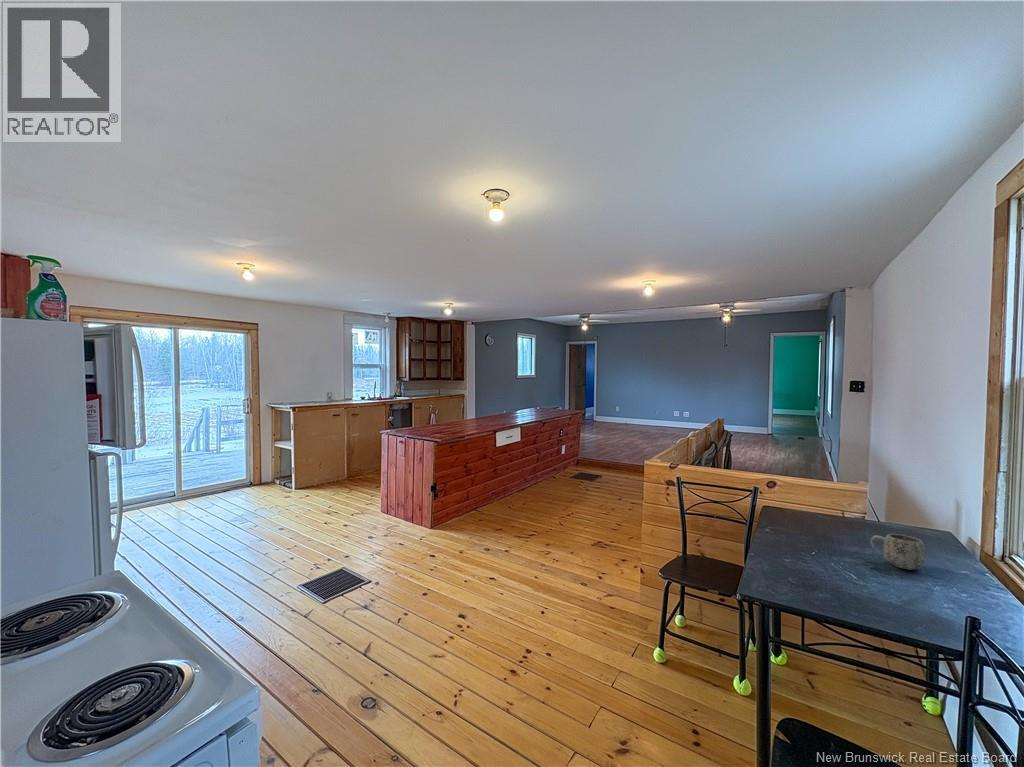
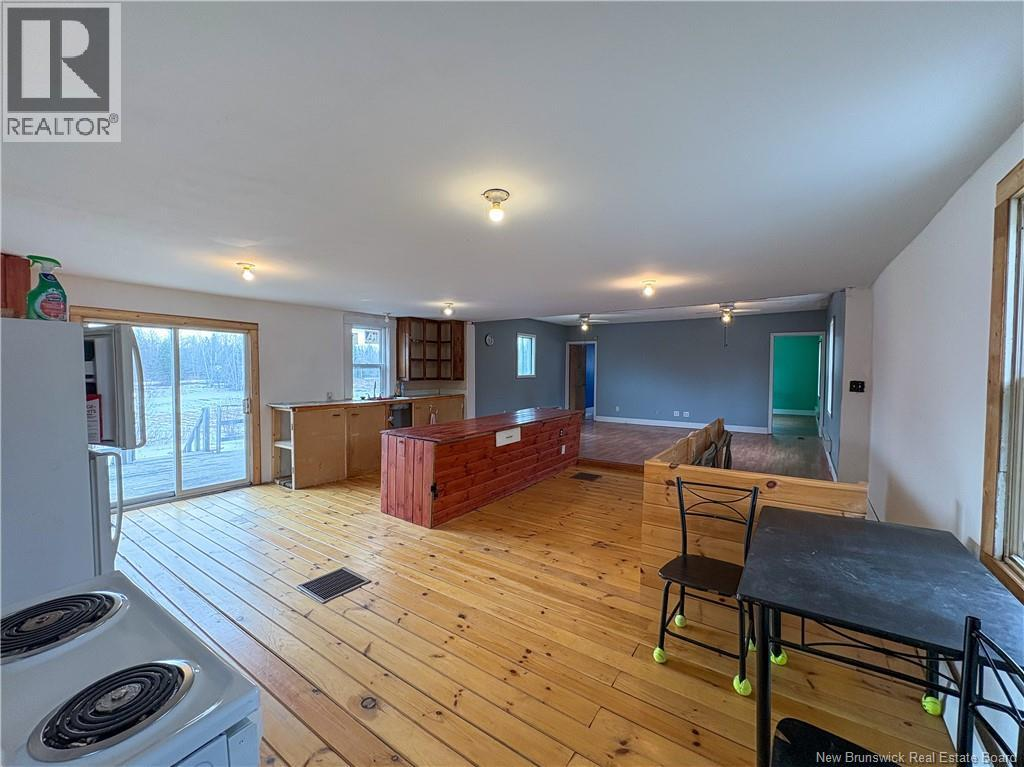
- mug (896, 550)
